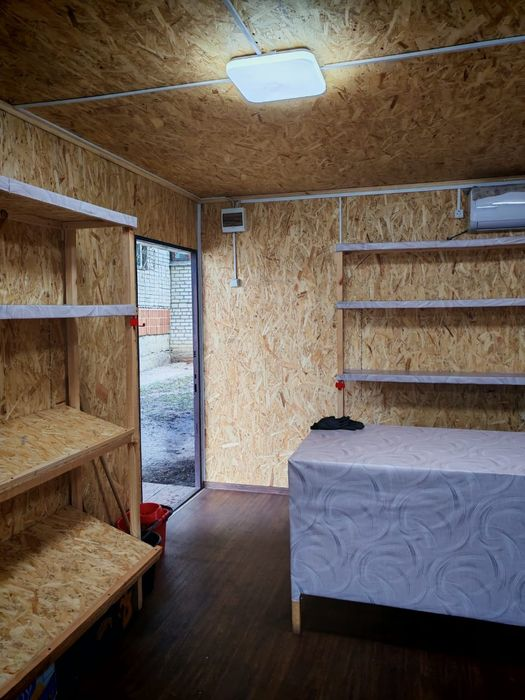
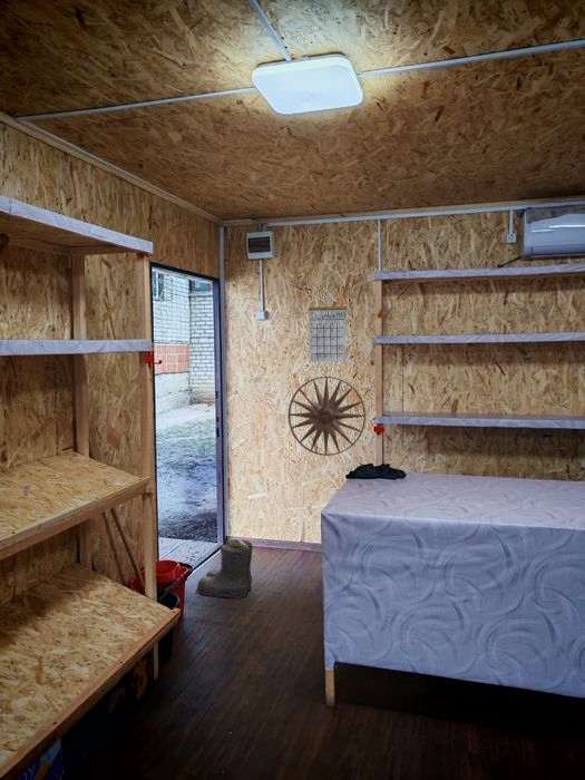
+ wall art (325, 416)
+ boots (225, 565)
+ calendar (326, 328)
